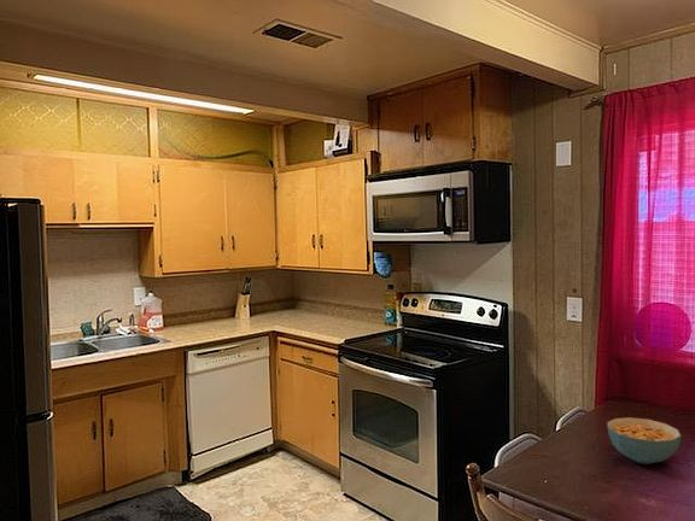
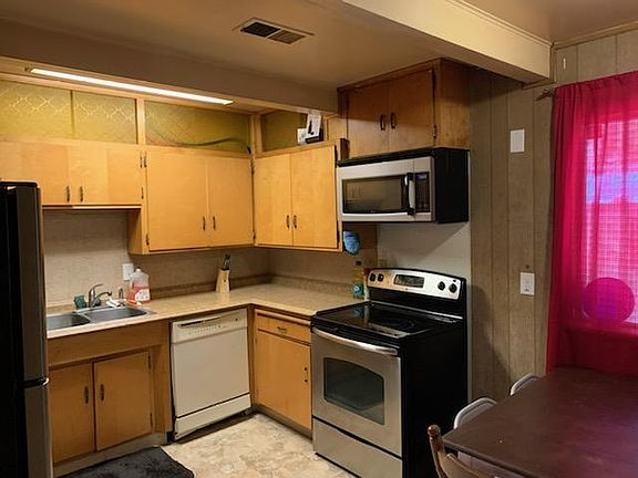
- cereal bowl (642, 444)
